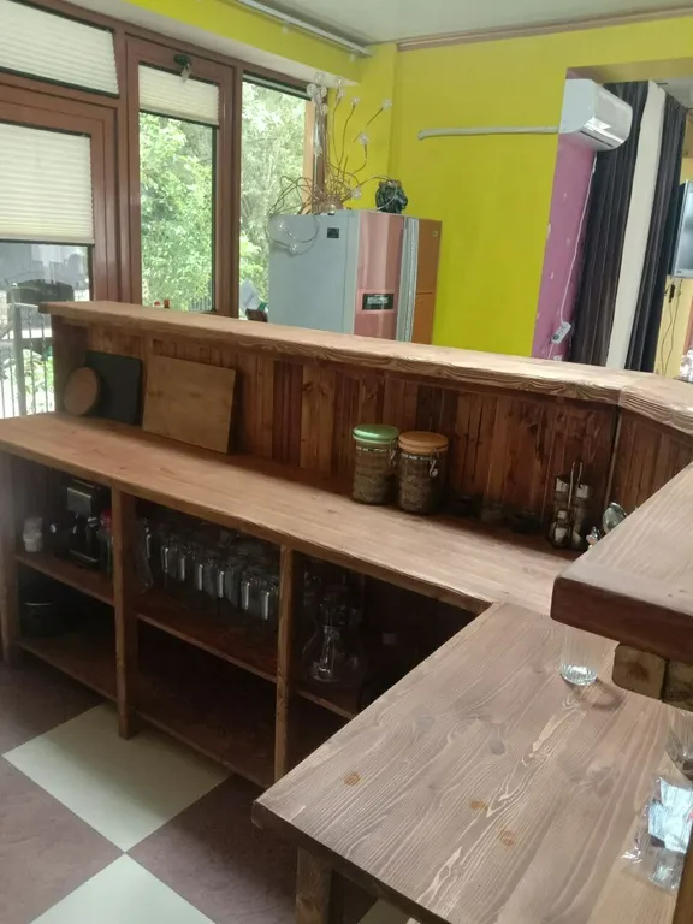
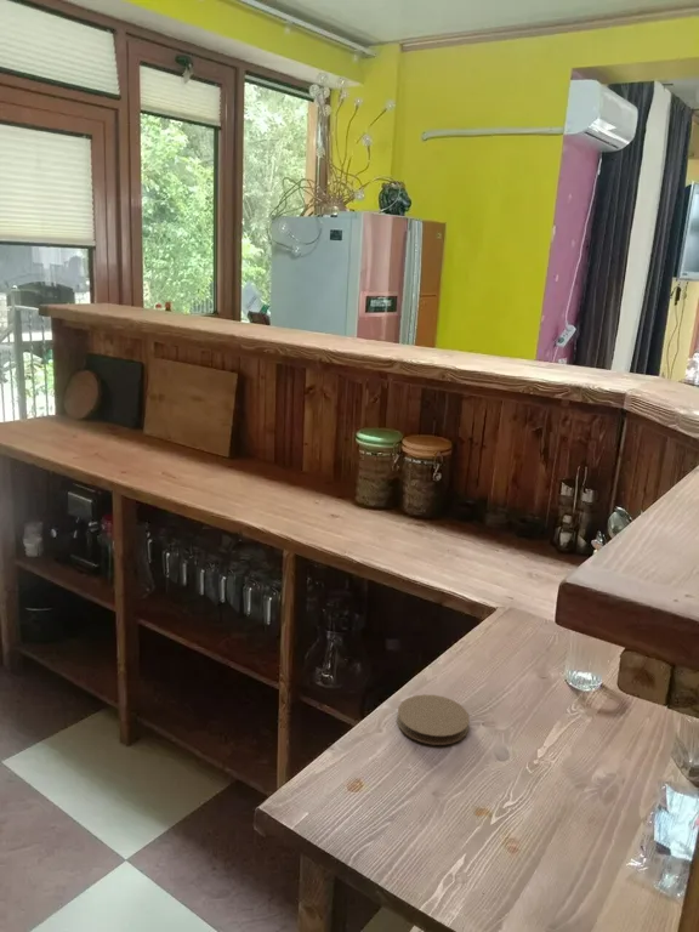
+ coaster (432, 718)
